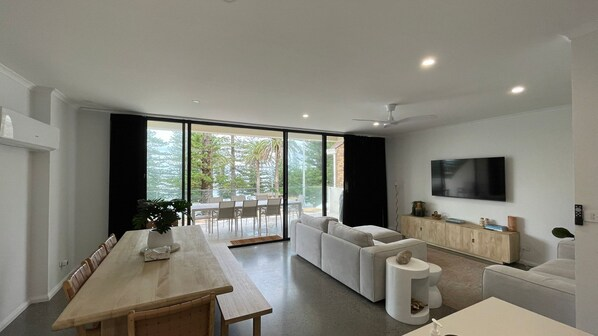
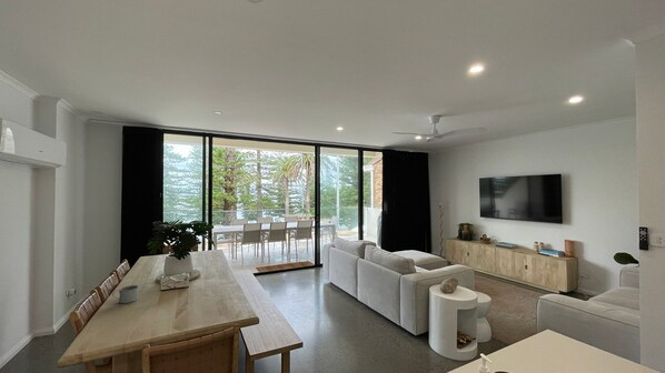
+ mug (127, 294)
